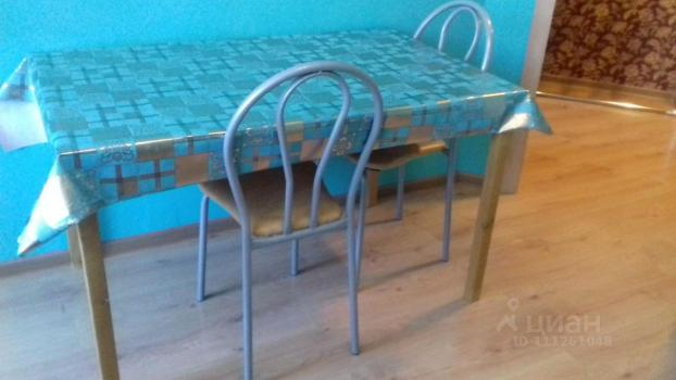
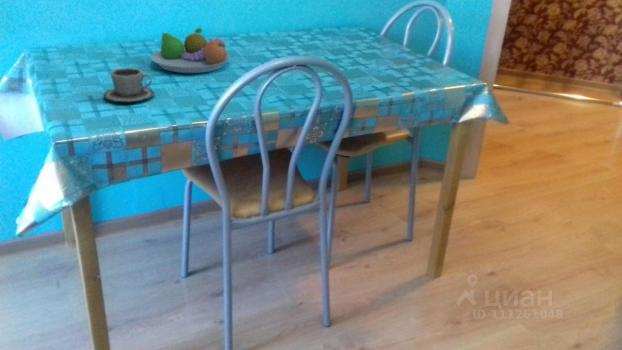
+ cup (128, 84)
+ fruit bowl (189, 48)
